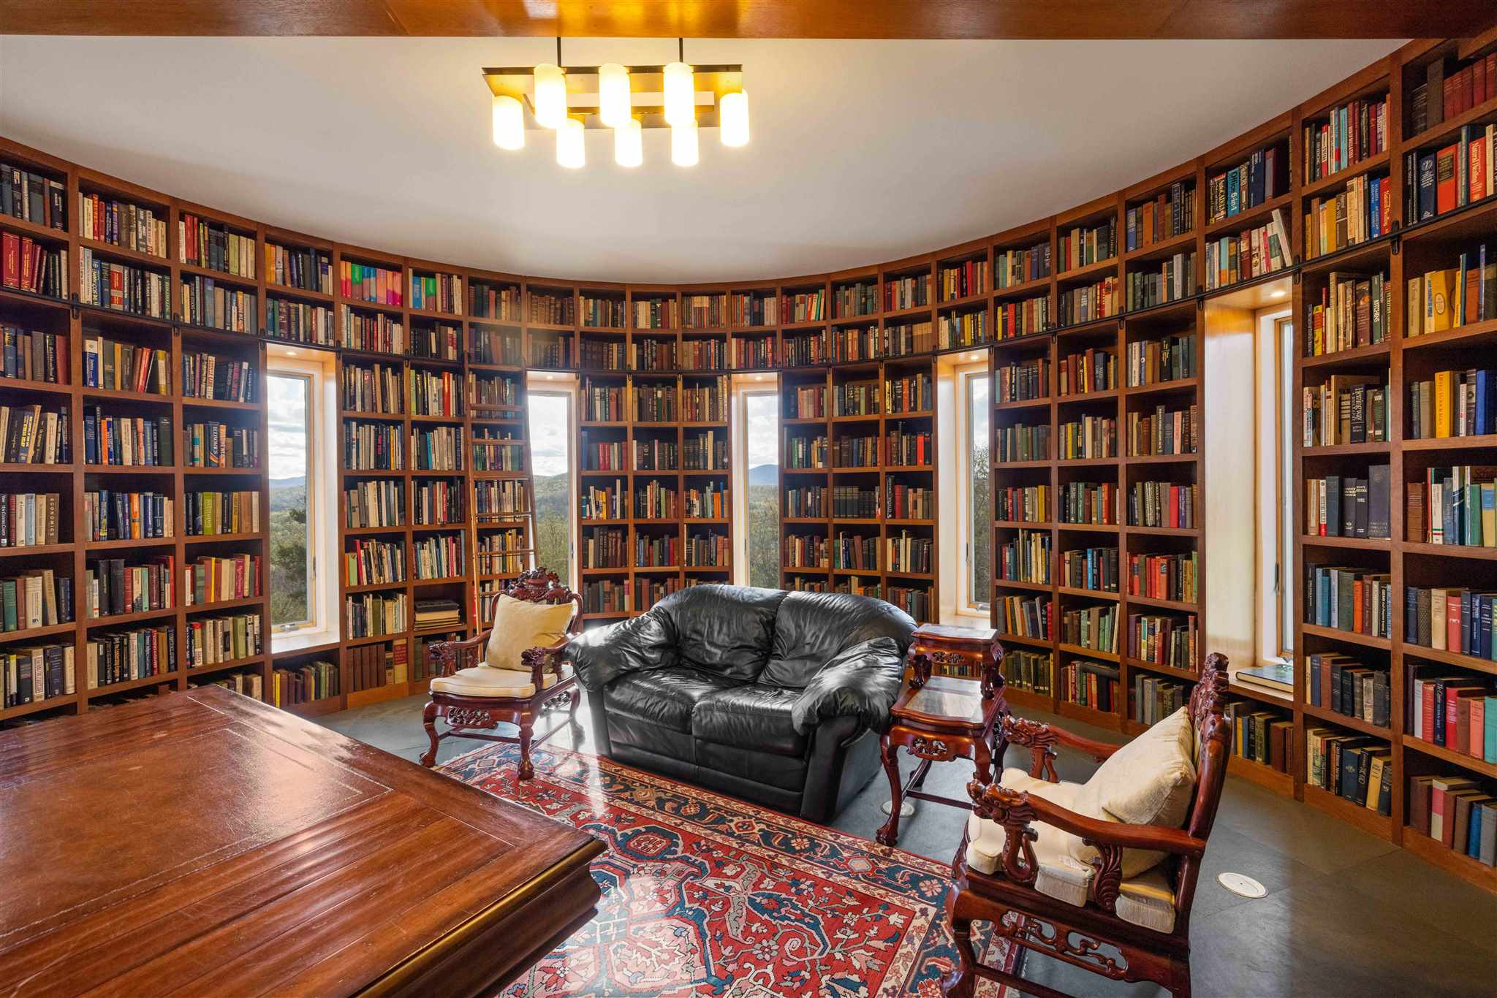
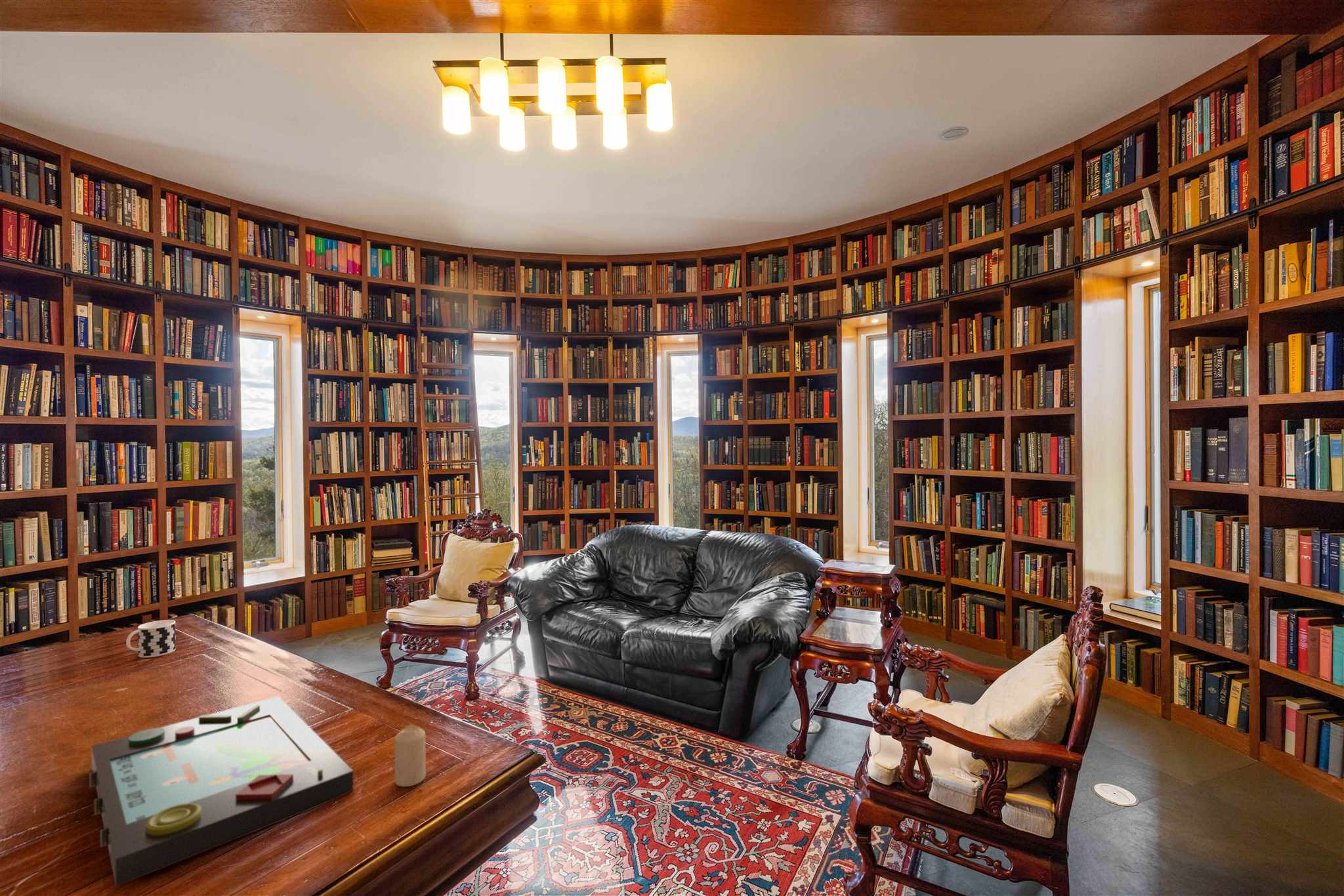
+ recessed light (953, 132)
+ cup (151, 640)
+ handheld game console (214, 766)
+ candle (410, 753)
